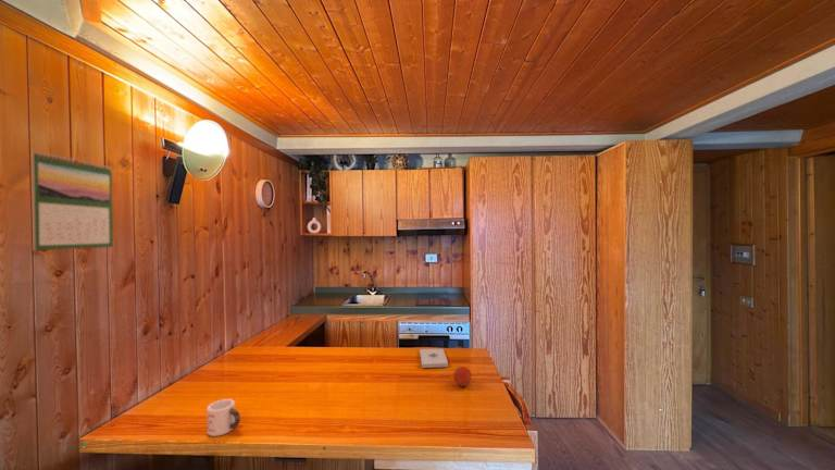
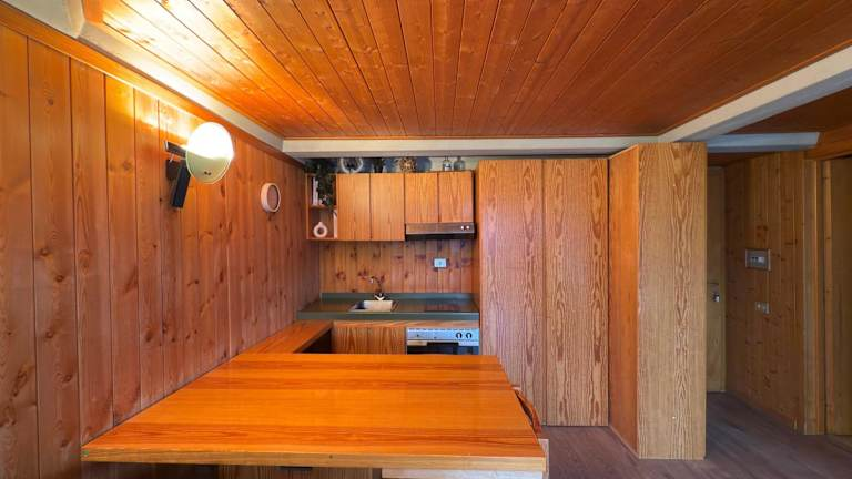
- mug (225, 417)
- calendar (76, 202)
- notepad (433, 357)
- fruit (462, 375)
